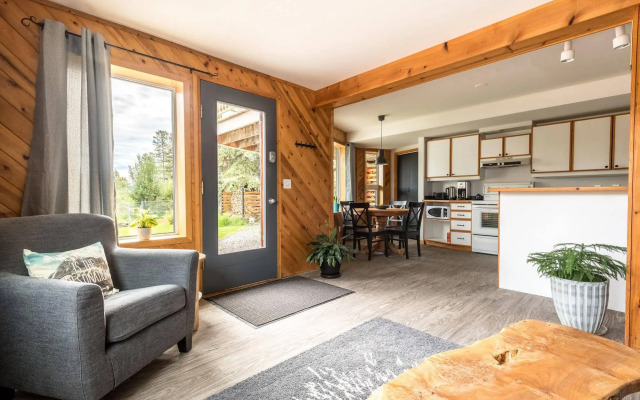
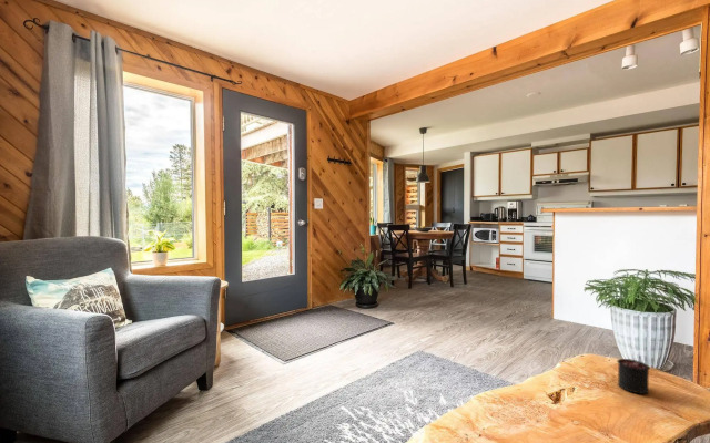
+ candle (632, 370)
